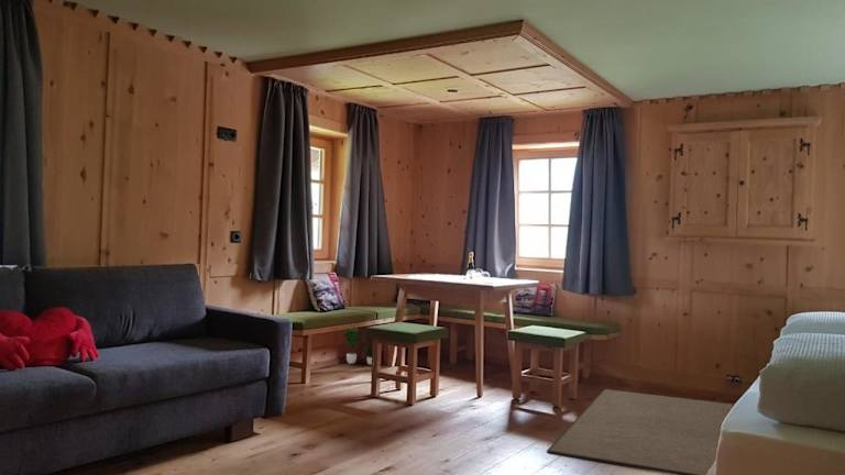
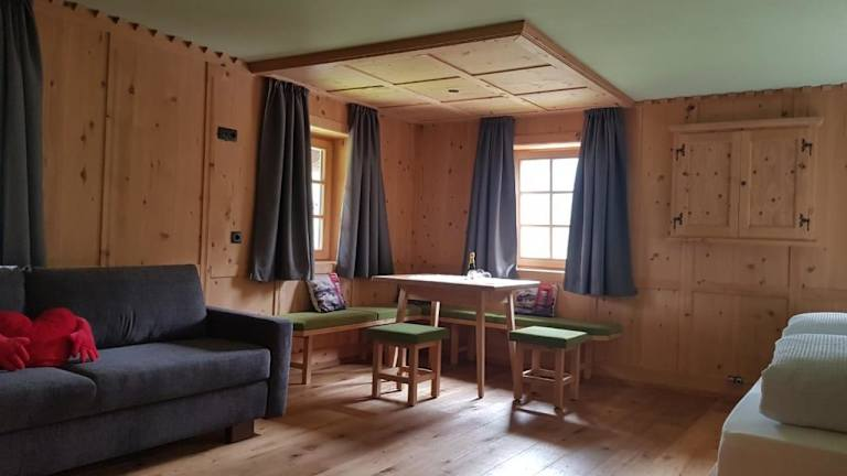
- rug (670, 427)
- potted plant (359, 344)
